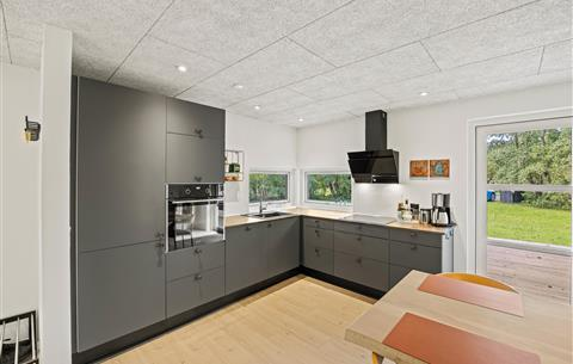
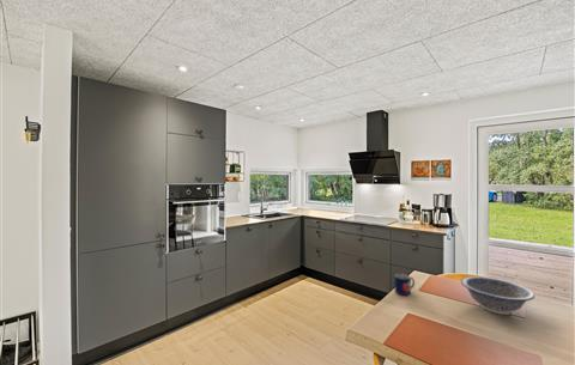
+ mug (405, 284)
+ decorative bowl (495, 297)
